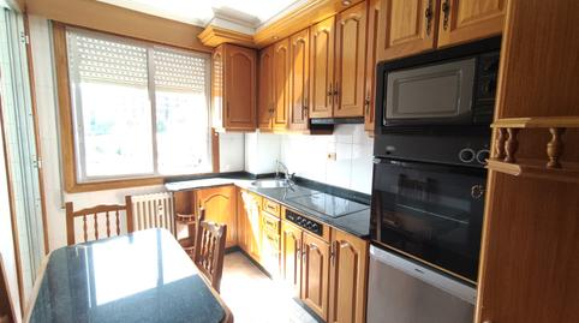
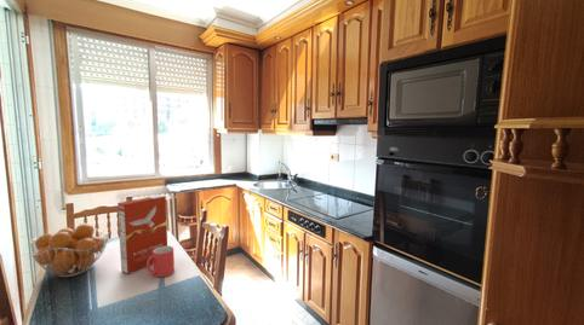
+ fruit basket (73, 249)
+ mug (160, 262)
+ cereal box (144, 231)
